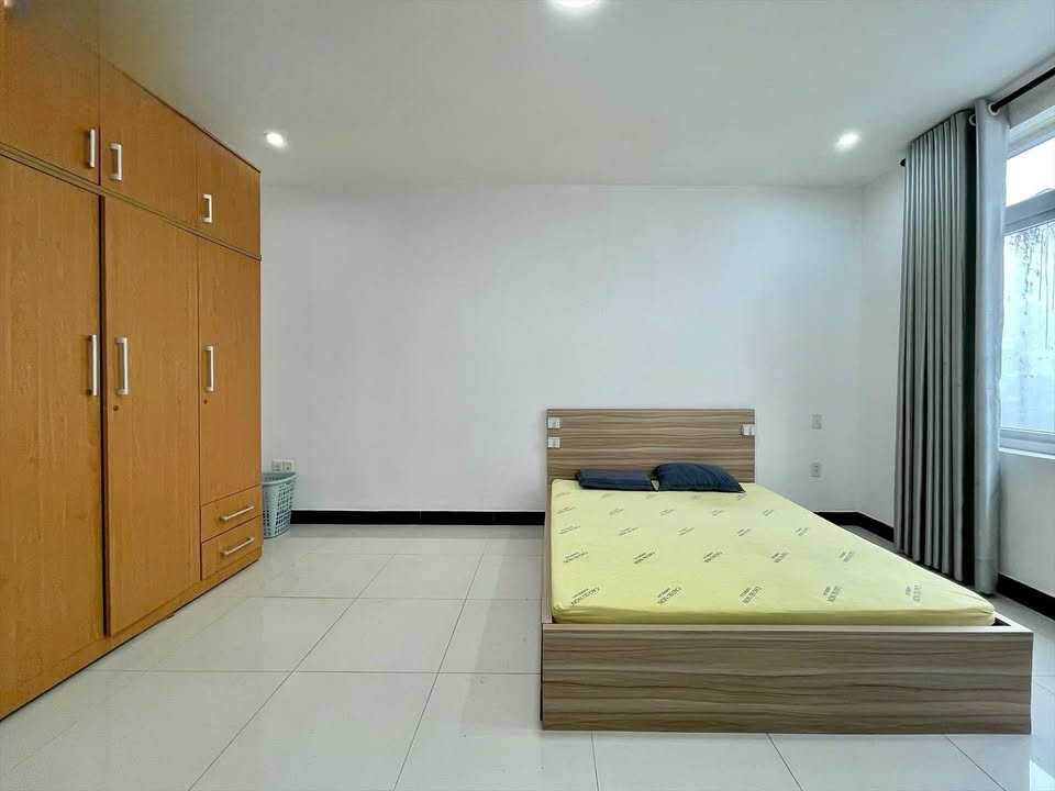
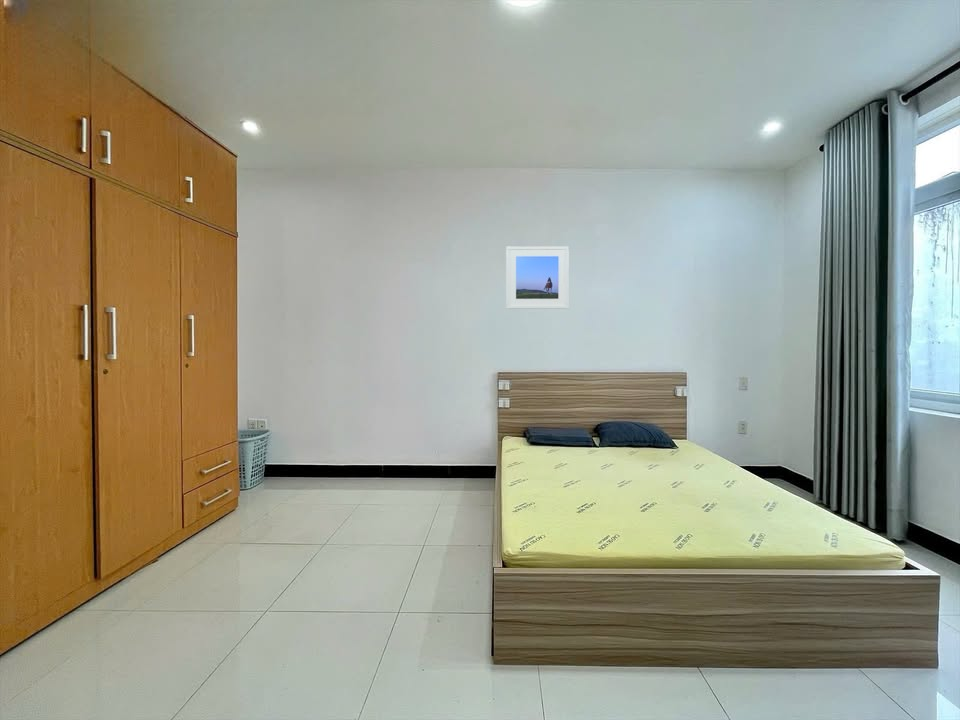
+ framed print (537, 277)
